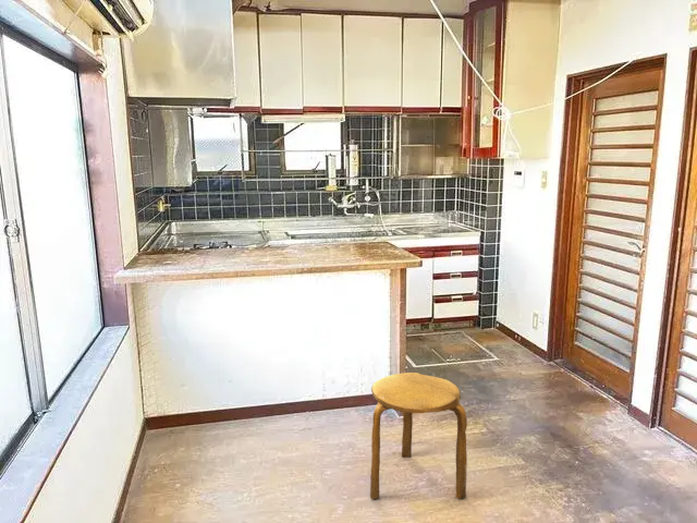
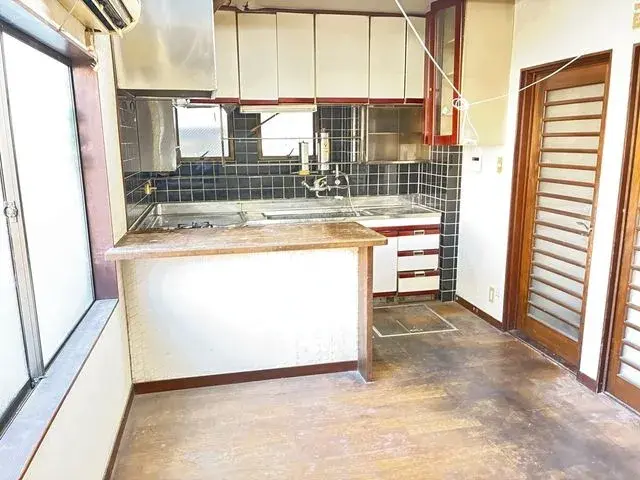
- stool (411, 433)
